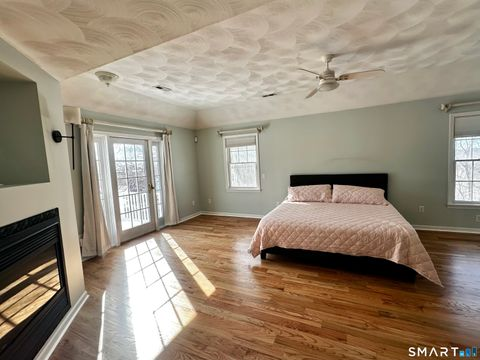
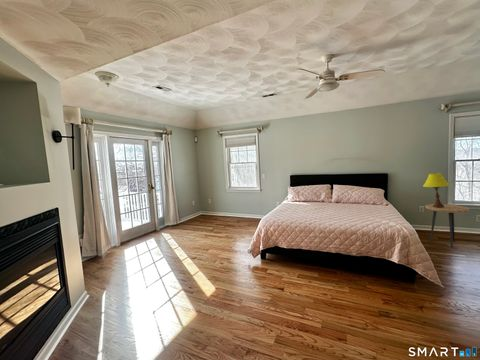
+ side table (449, 225)
+ table lamp (438, 189)
